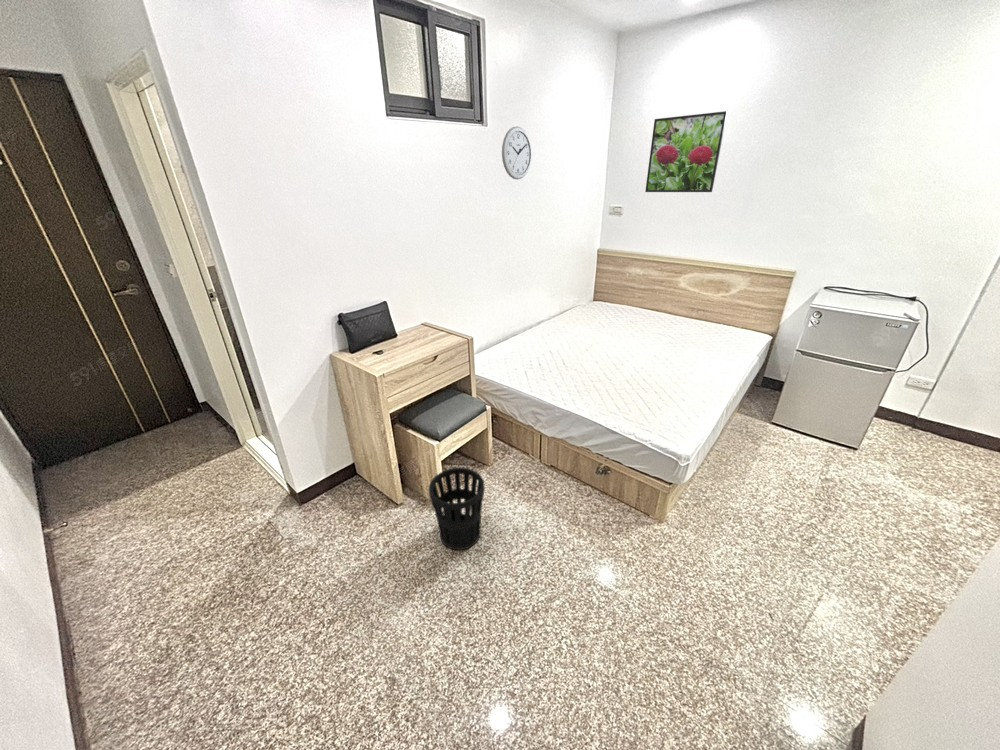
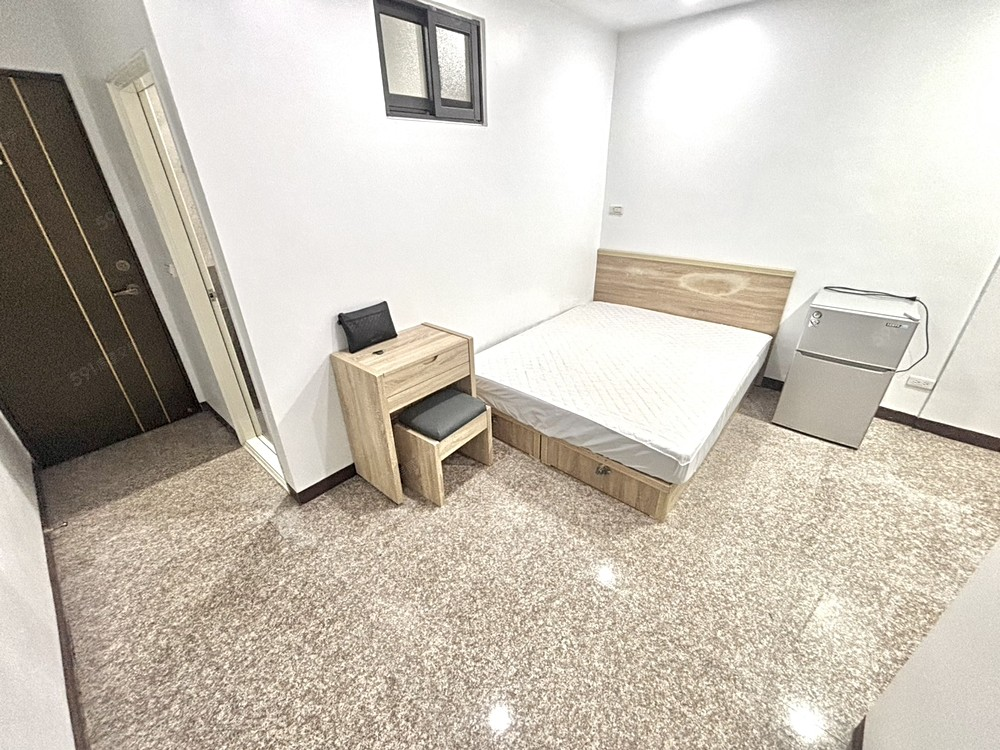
- wastebasket (458, 510)
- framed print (682, 155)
- wall clock (518, 153)
